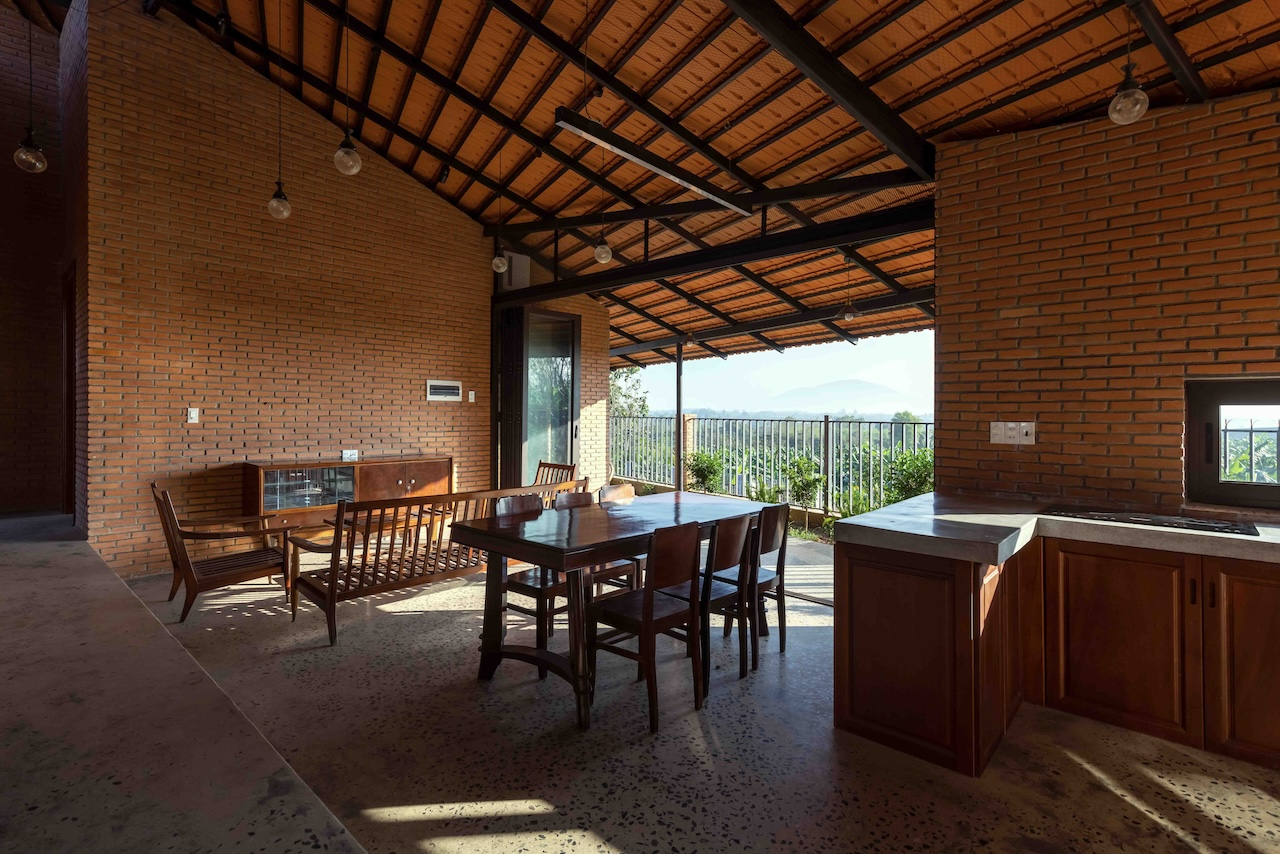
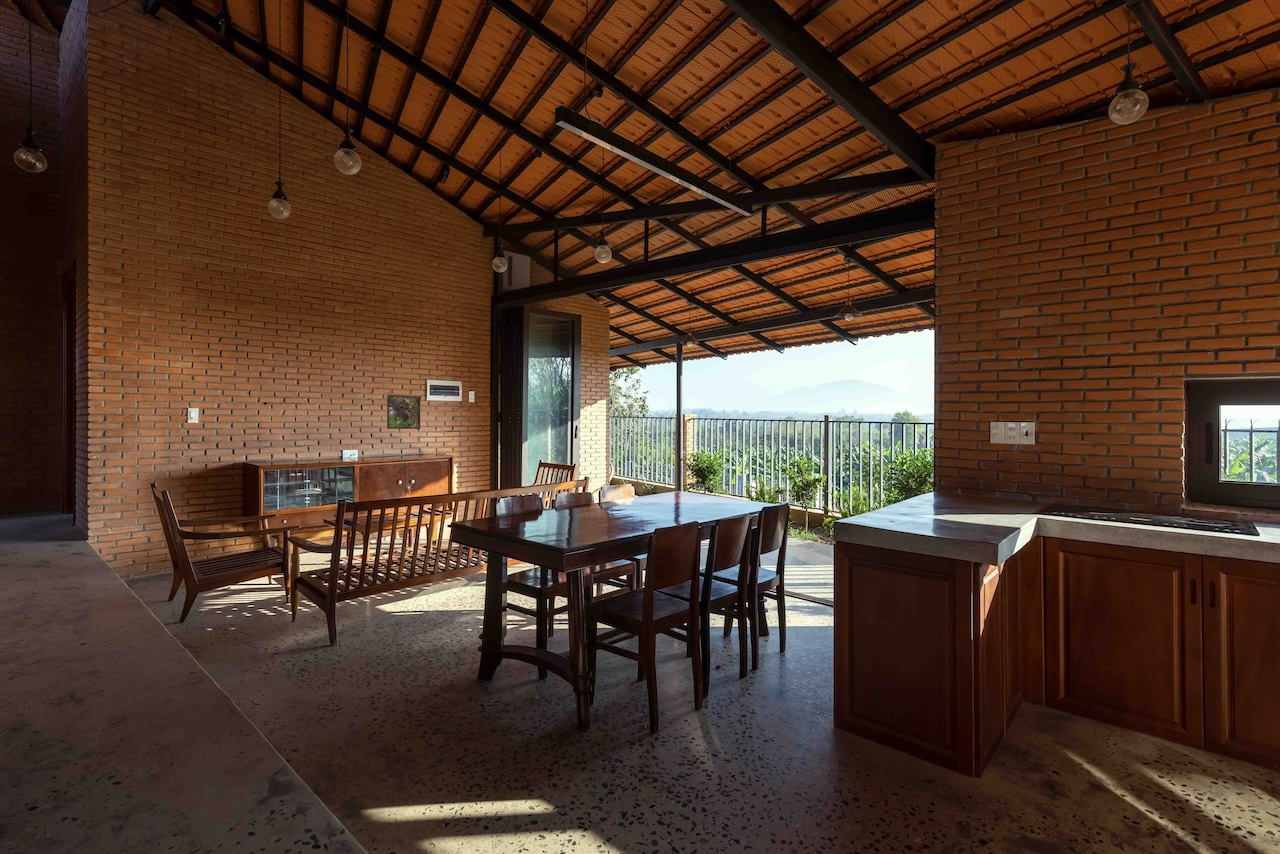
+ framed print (404, 412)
